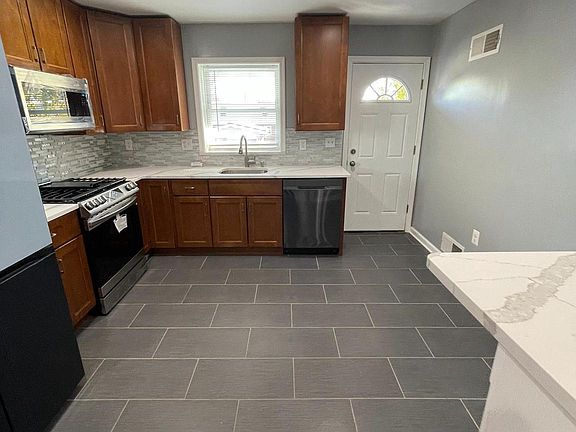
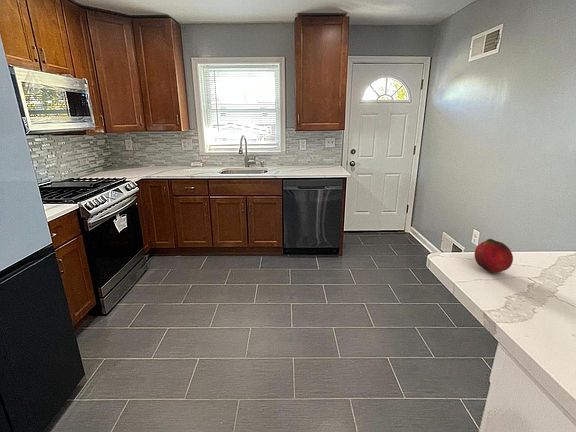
+ fruit (493, 254)
